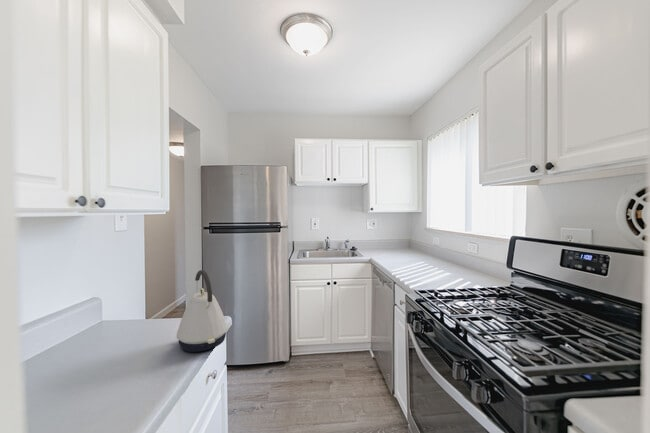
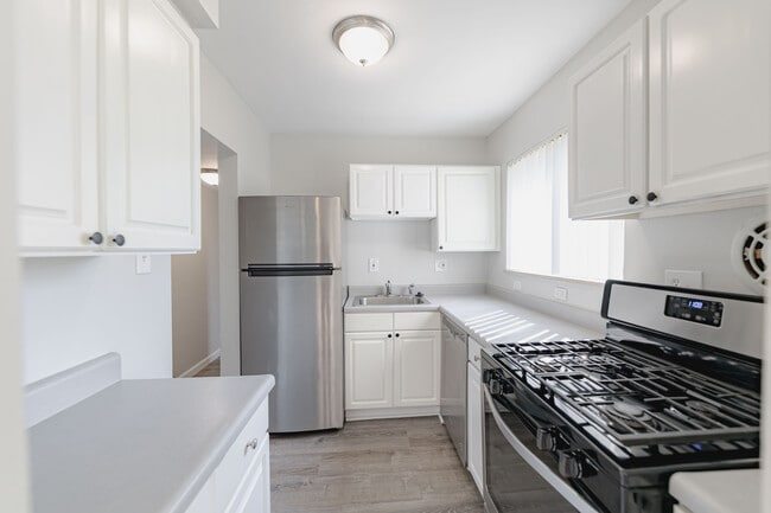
- kettle (202, 306)
